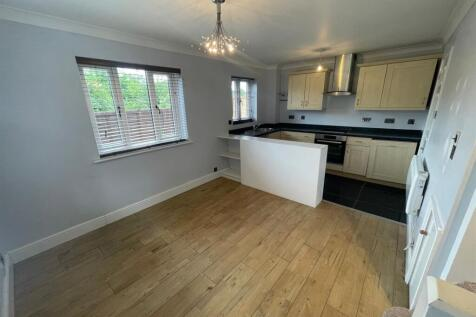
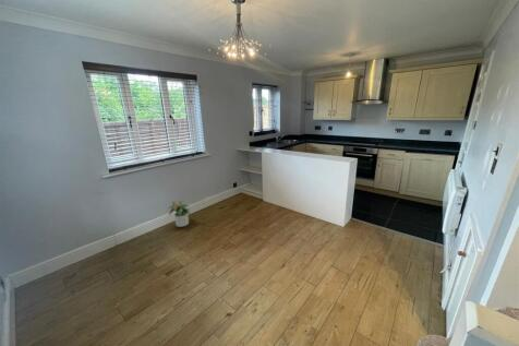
+ potted plant (179, 213)
